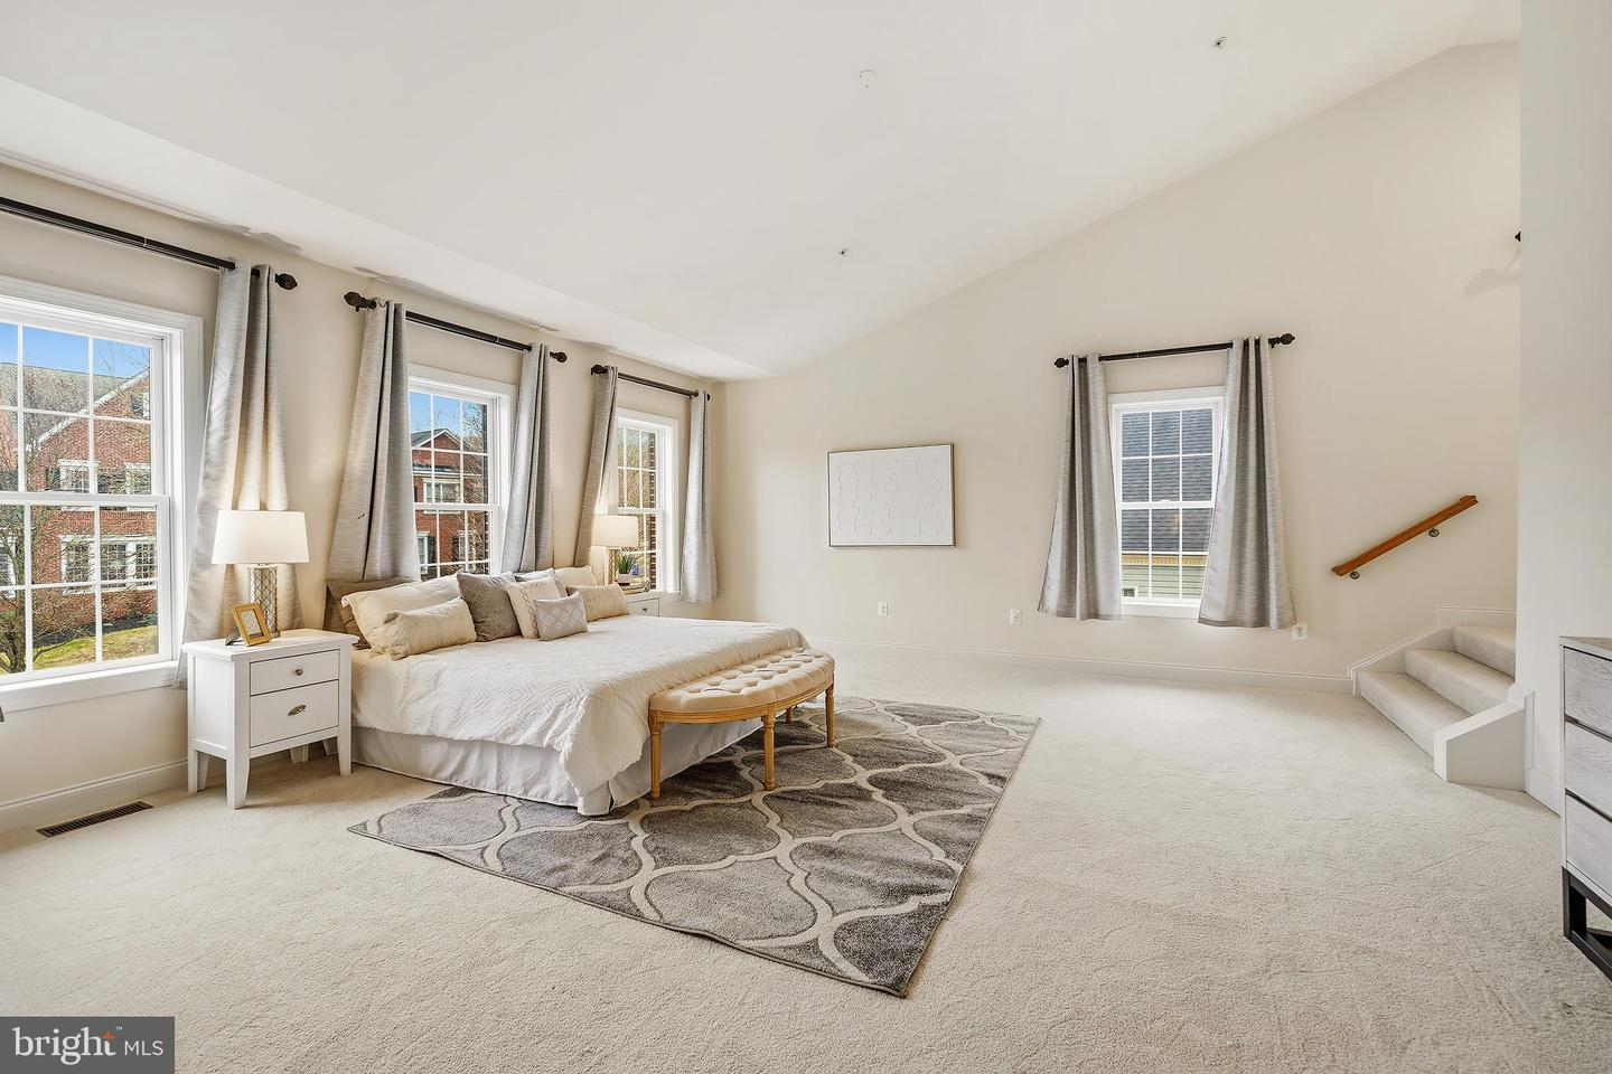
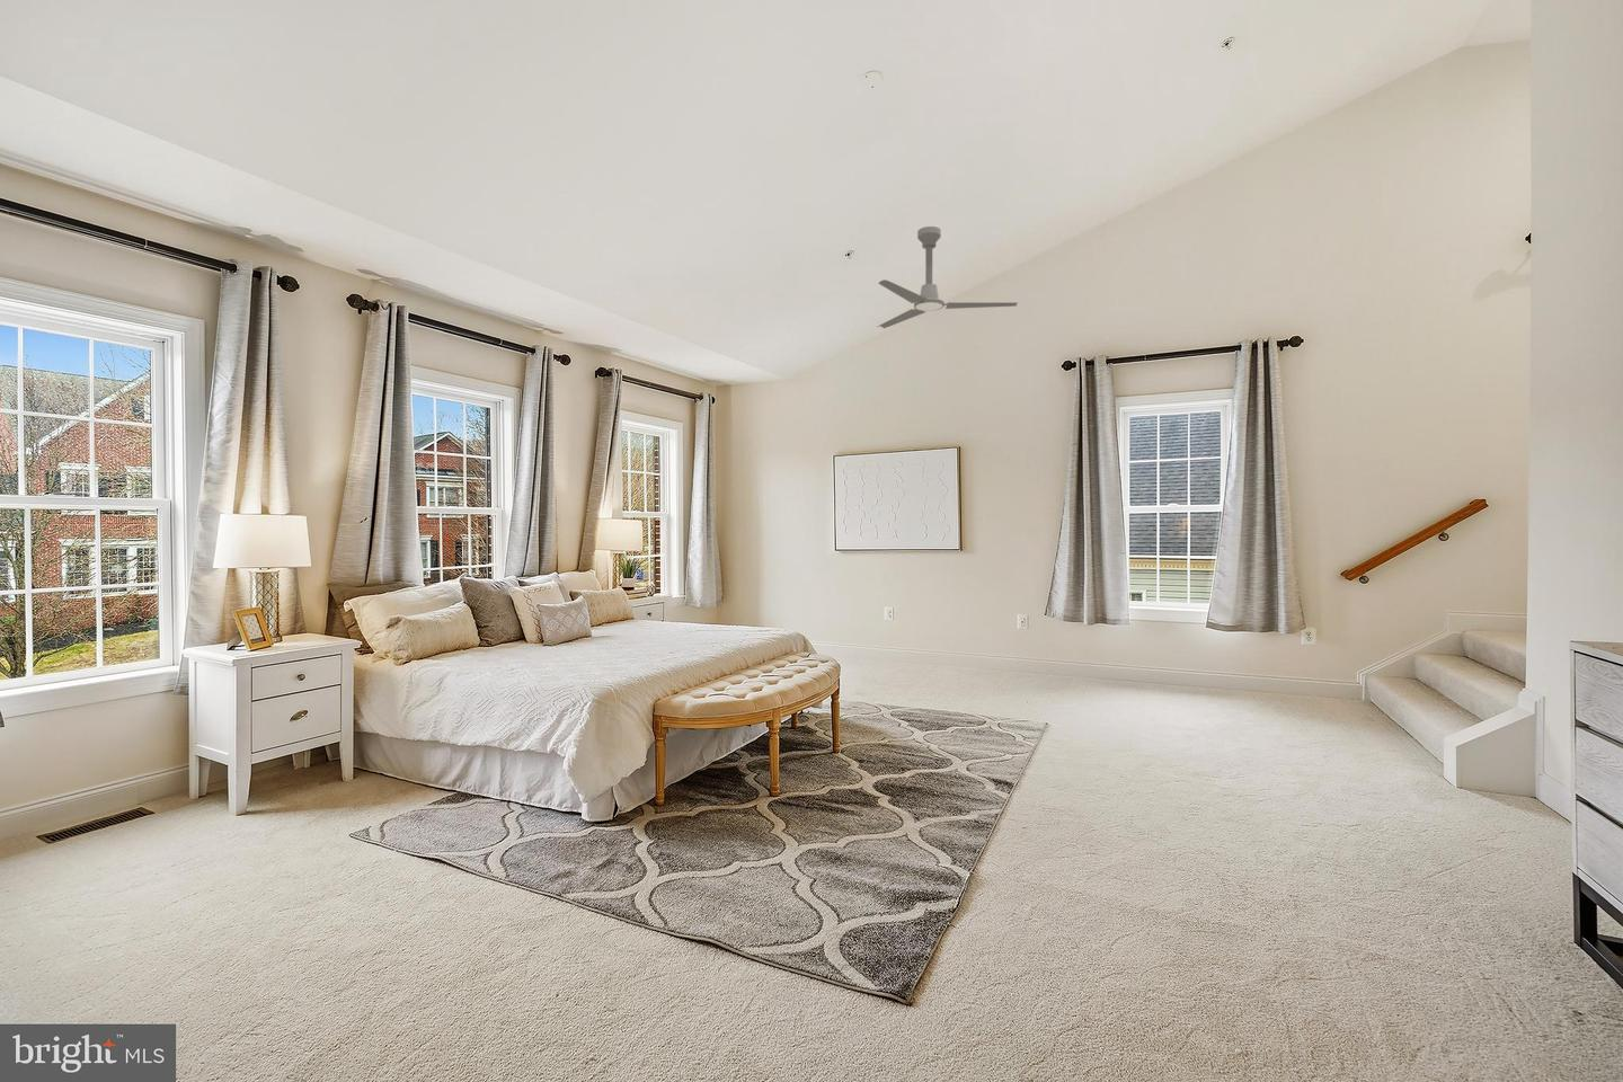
+ ceiling fan (931, 267)
